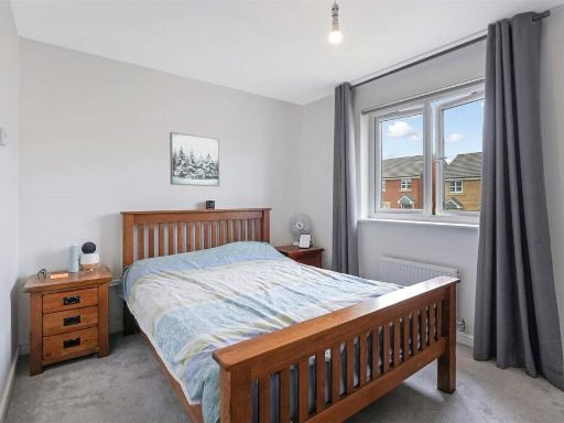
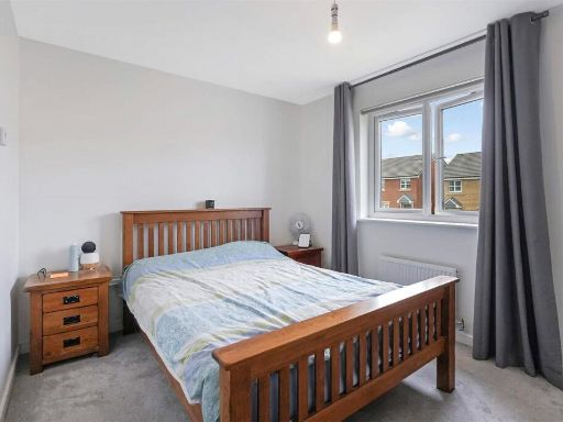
- wall art (195, 160)
